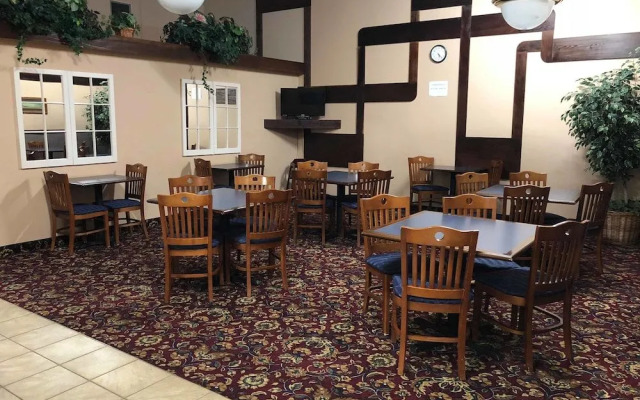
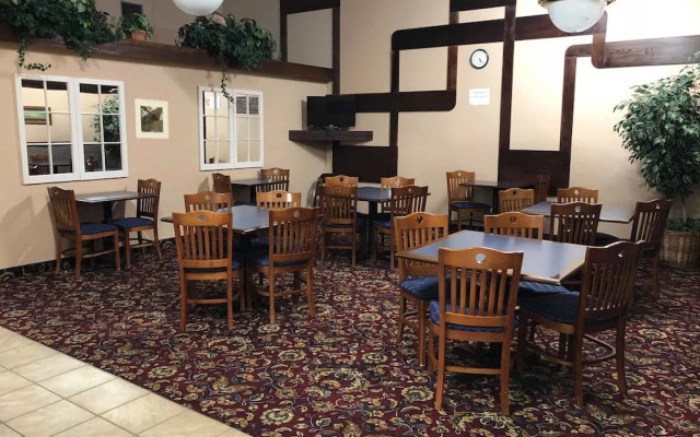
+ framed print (151, 119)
